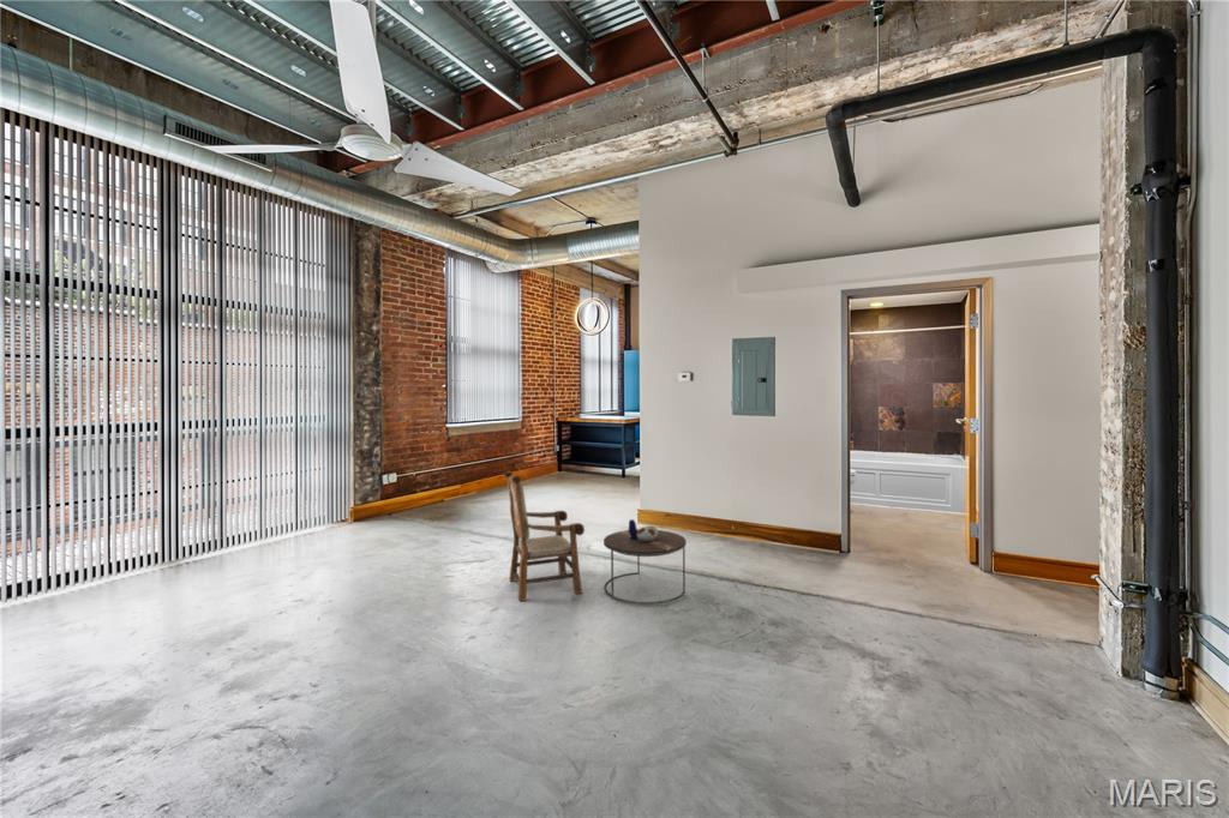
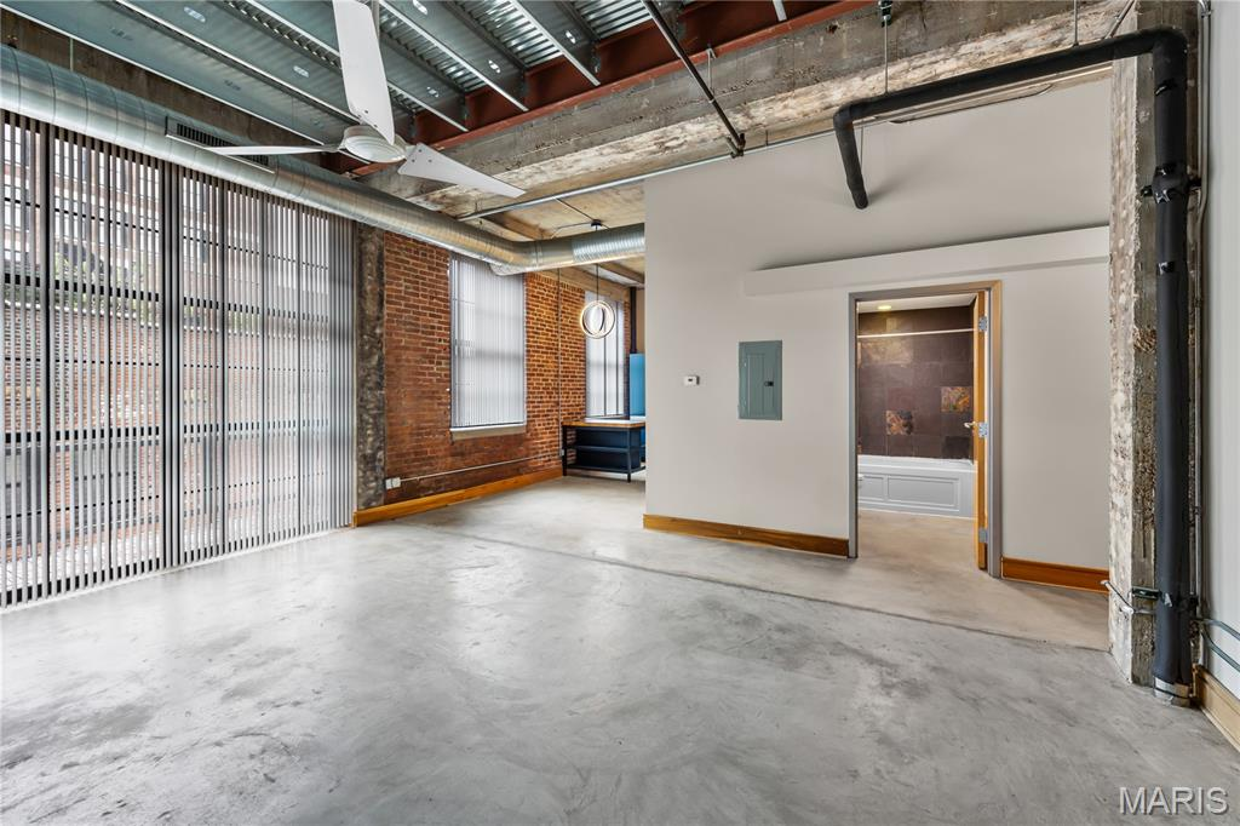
- armchair (541, 528)
- side table (645, 554)
